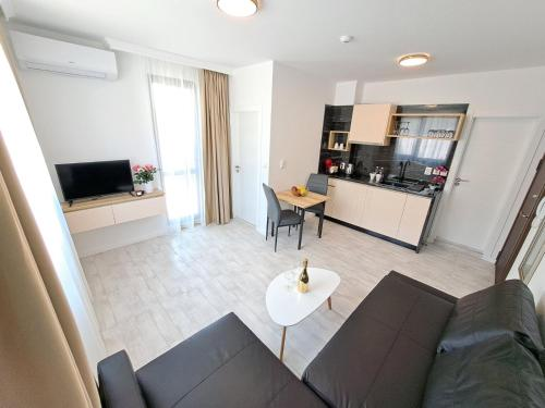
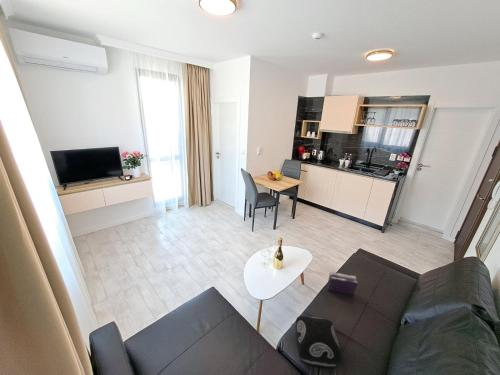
+ cushion (317, 337)
+ book (342, 284)
